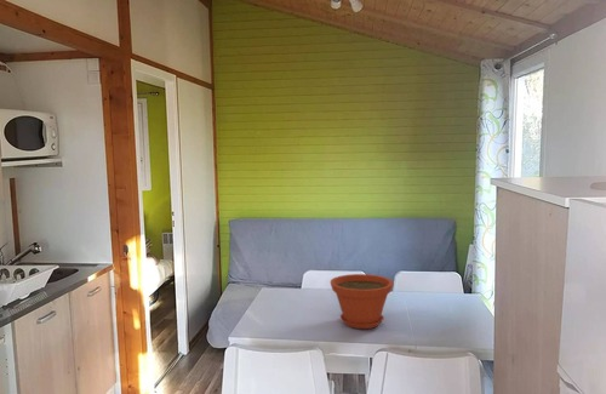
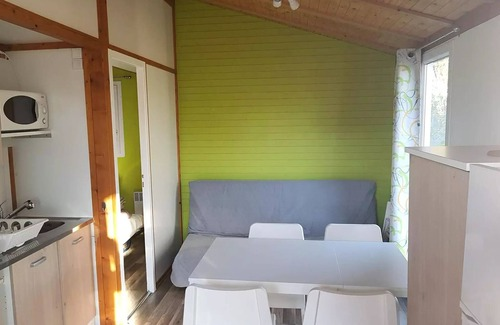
- plant pot (361, 302)
